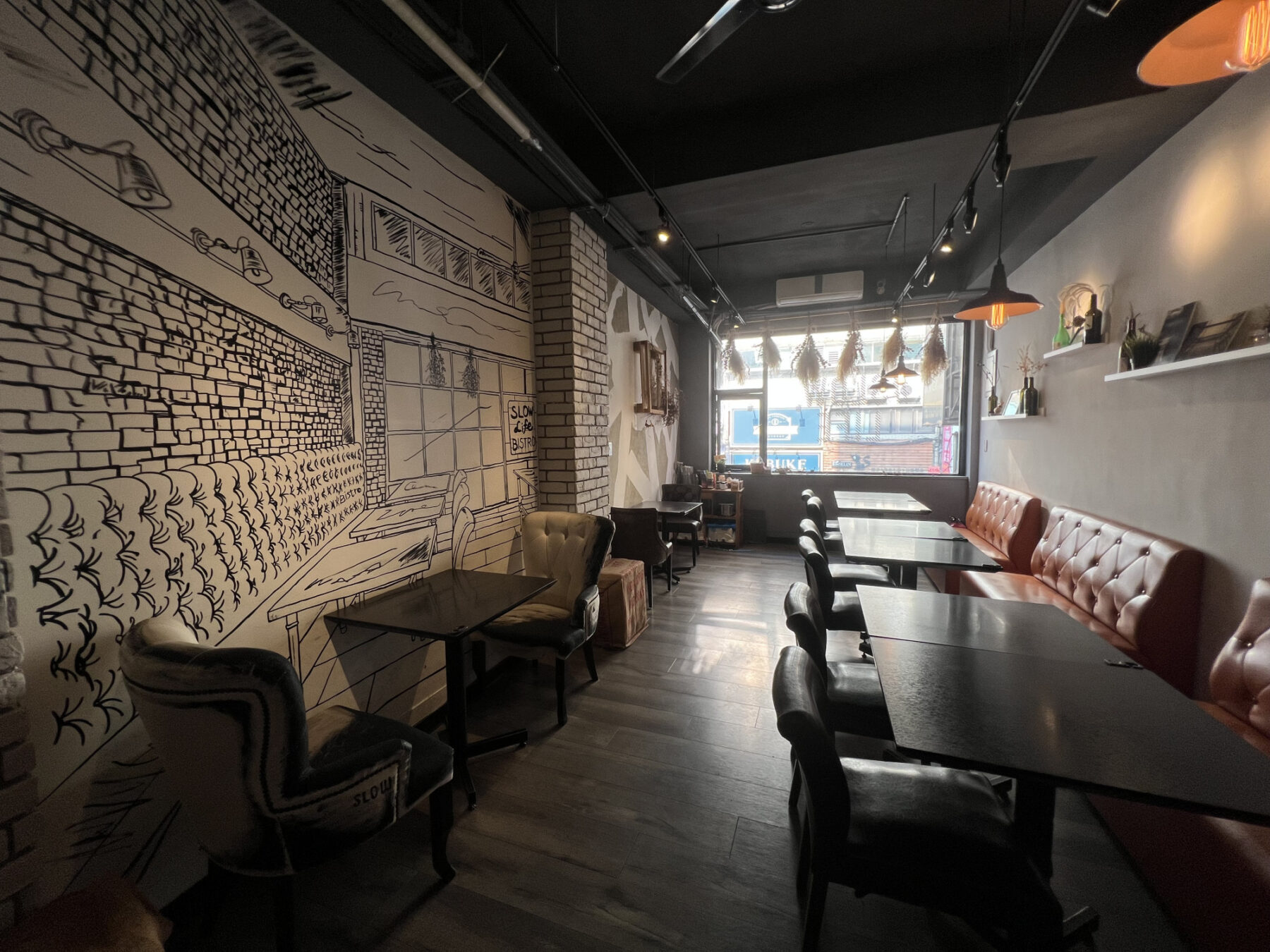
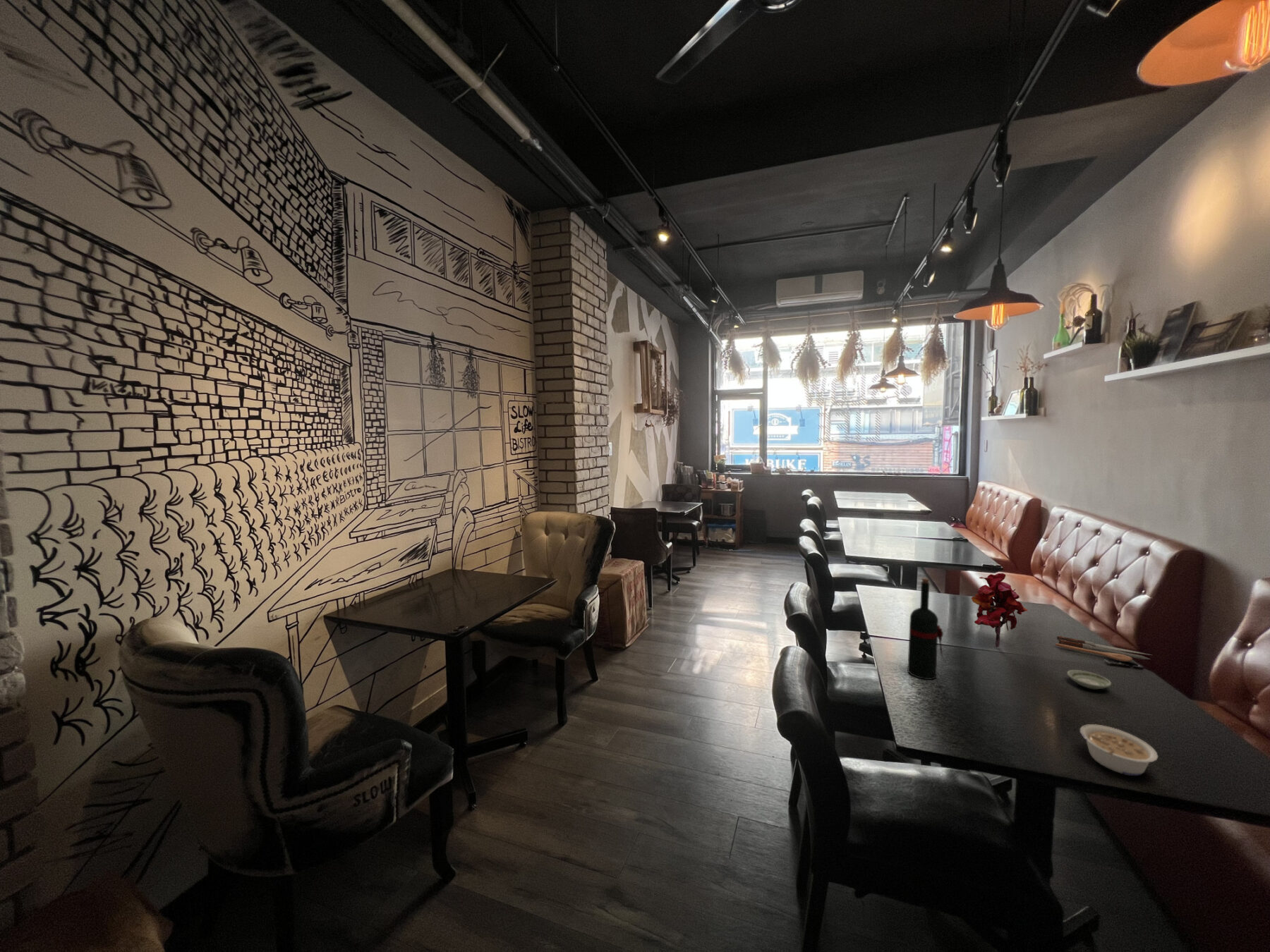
+ spoon (1103, 650)
+ legume (1118, 751)
+ wine bottle (928, 626)
+ saucer (1088, 681)
+ artificial flower (997, 610)
